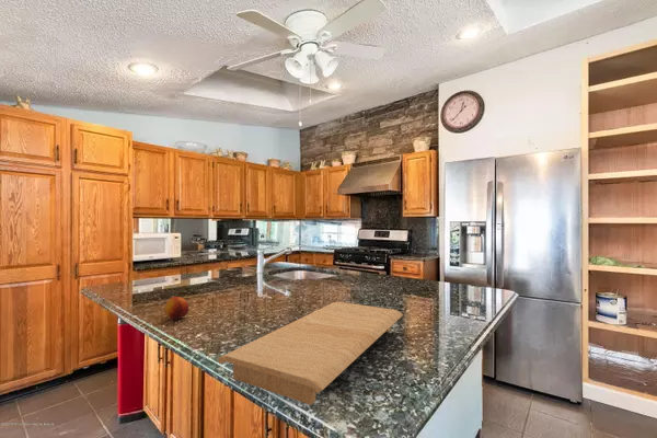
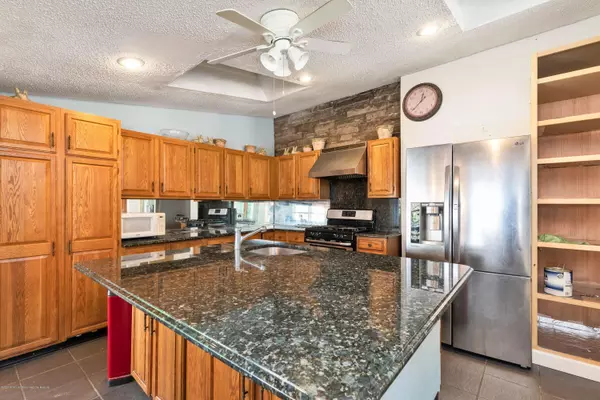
- fruit (176, 307)
- cutting board (327, 338)
